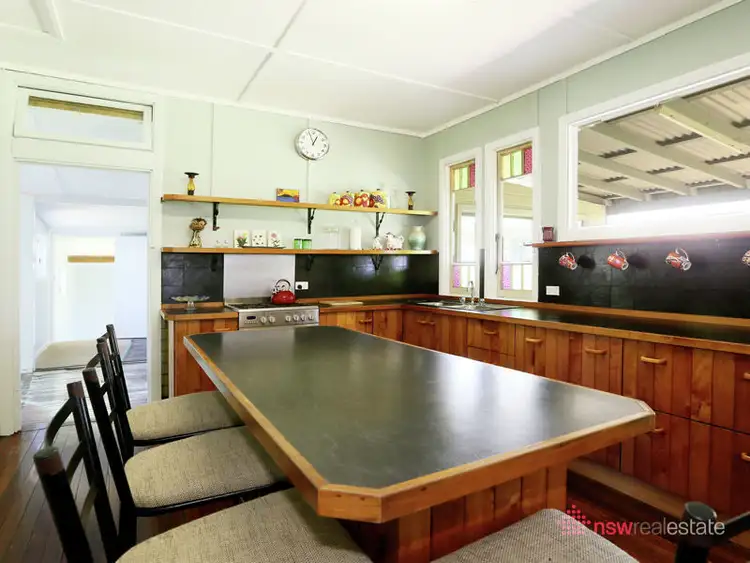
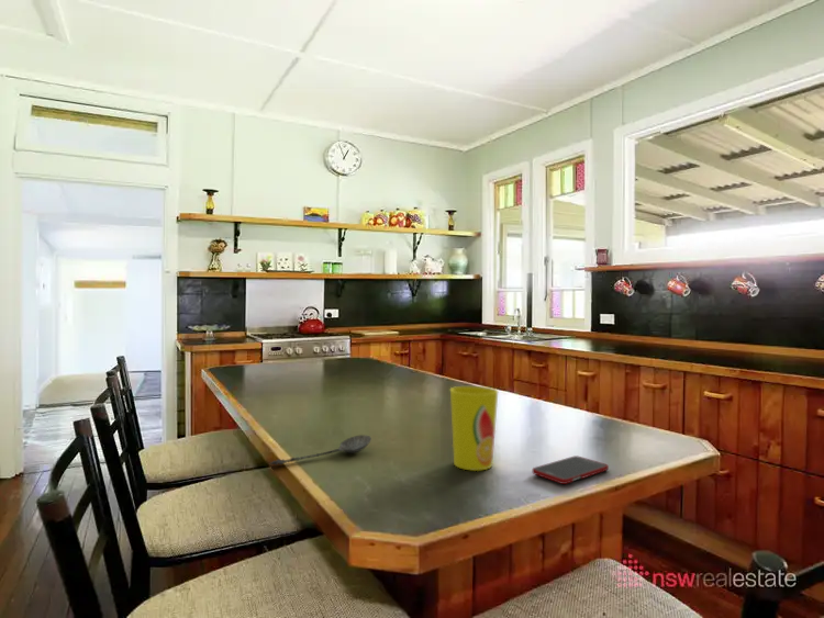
+ cup (472, 427)
+ cell phone (570, 469)
+ spoon (323, 452)
